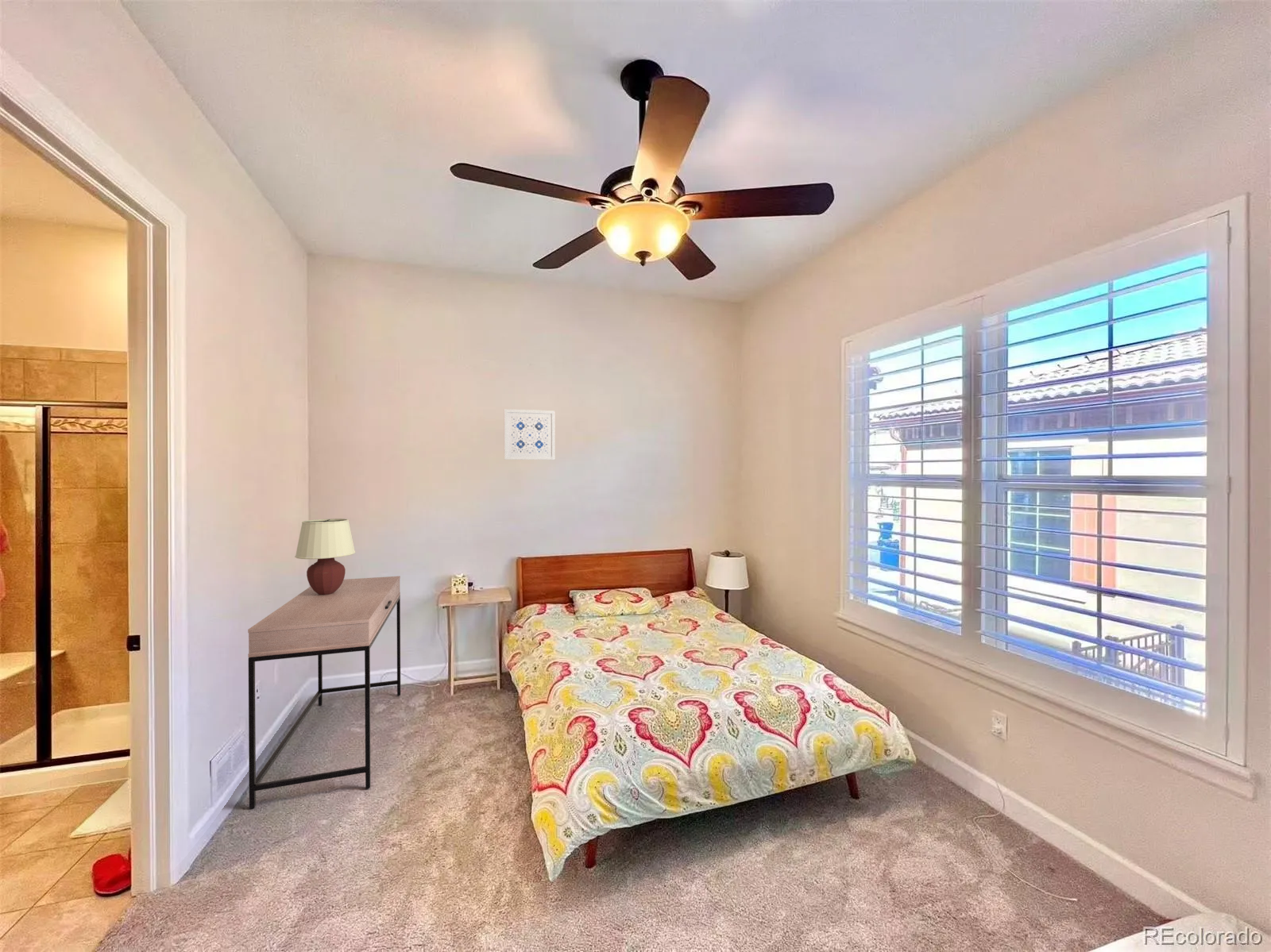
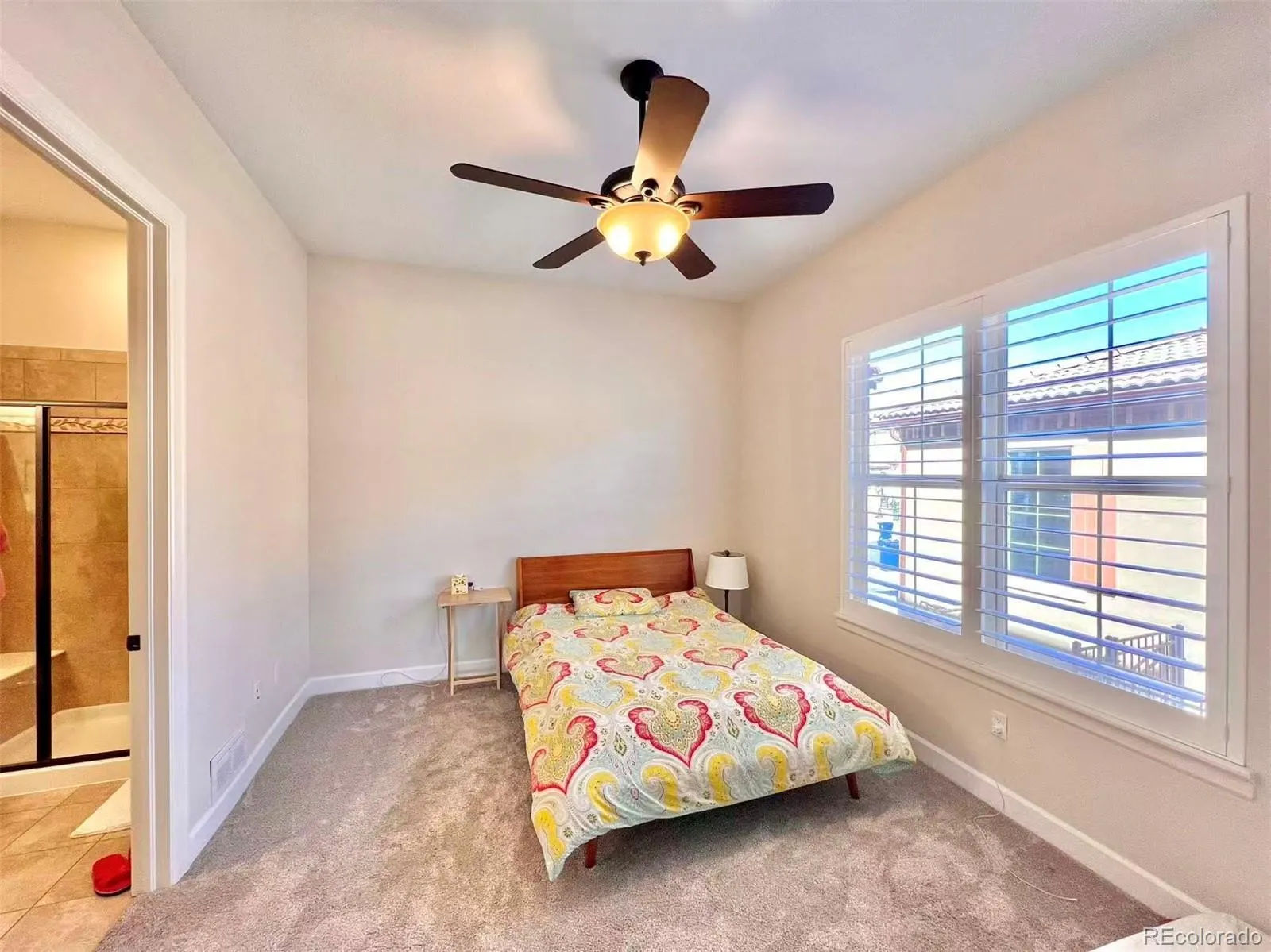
- wall art (530, 434)
- desk (339, 653)
- table lamp (326, 557)
